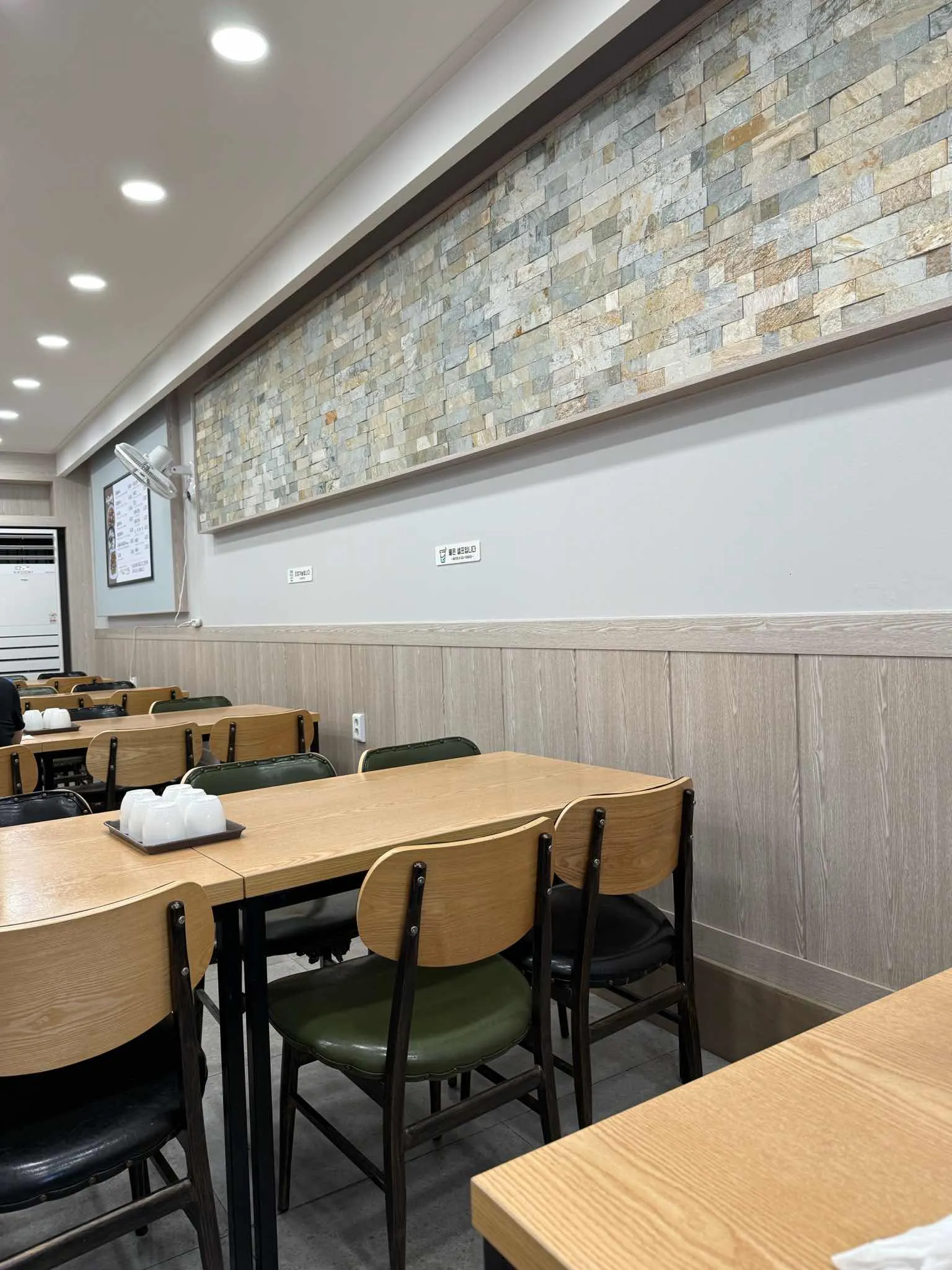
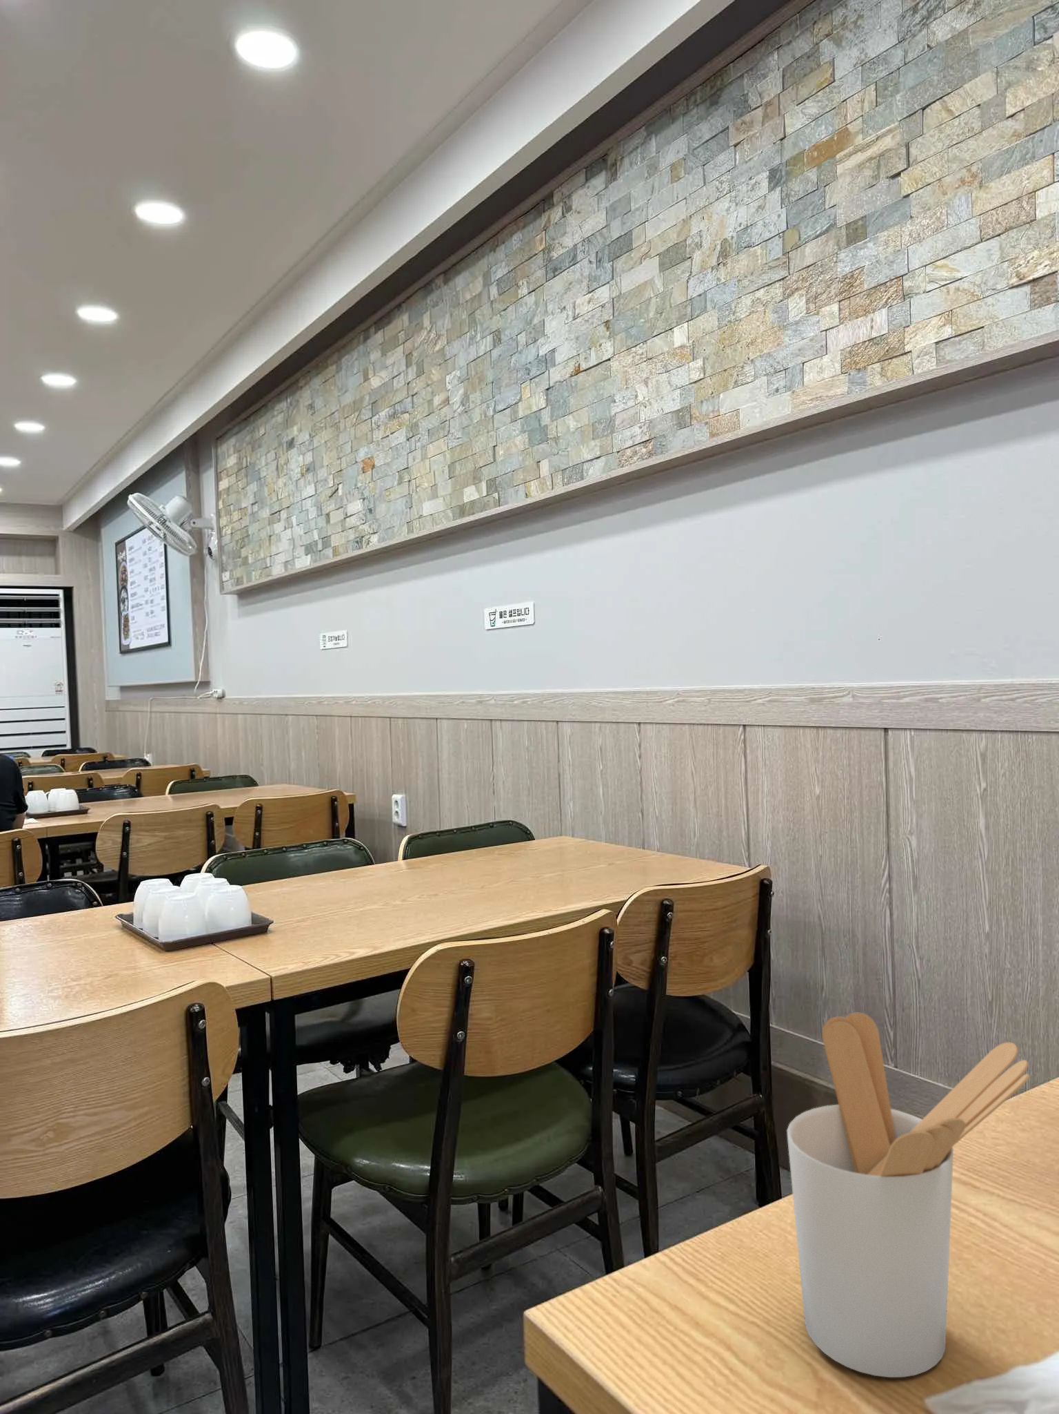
+ utensil holder (912, 1188)
